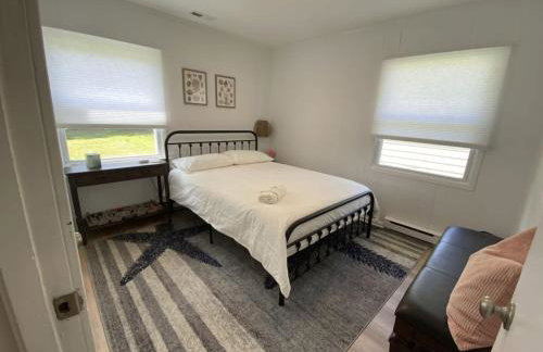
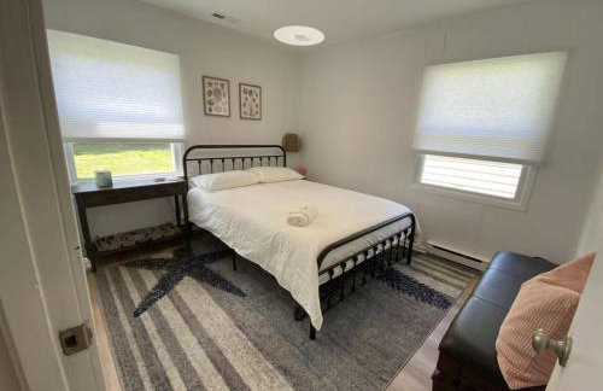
+ ceiling light (299, 34)
